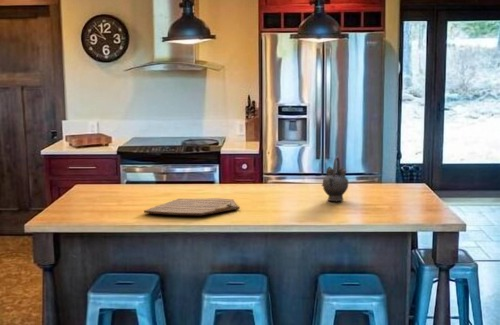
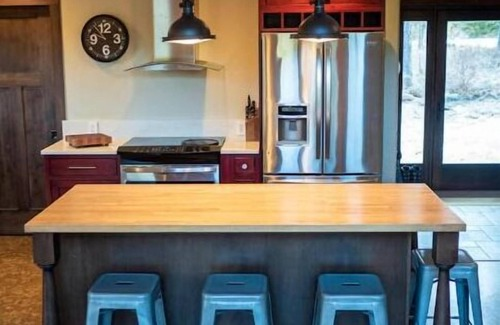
- teapot (334, 179)
- cutting board (201, 204)
